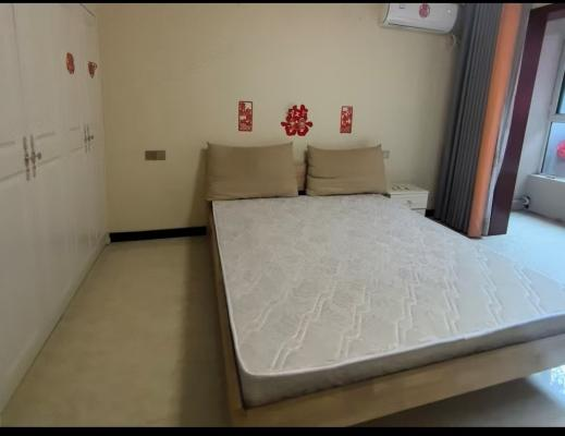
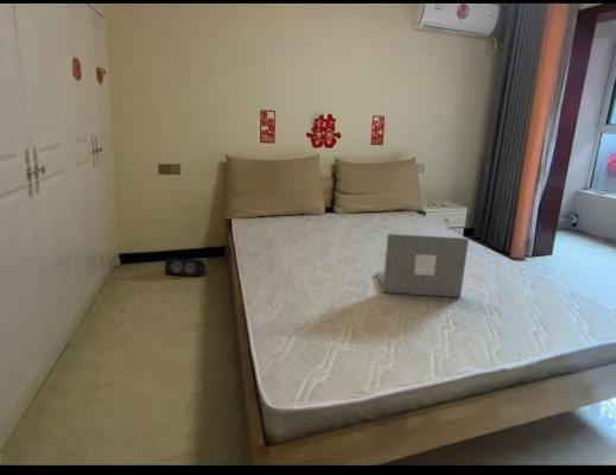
+ laptop (418, 258)
+ speaker (185, 265)
